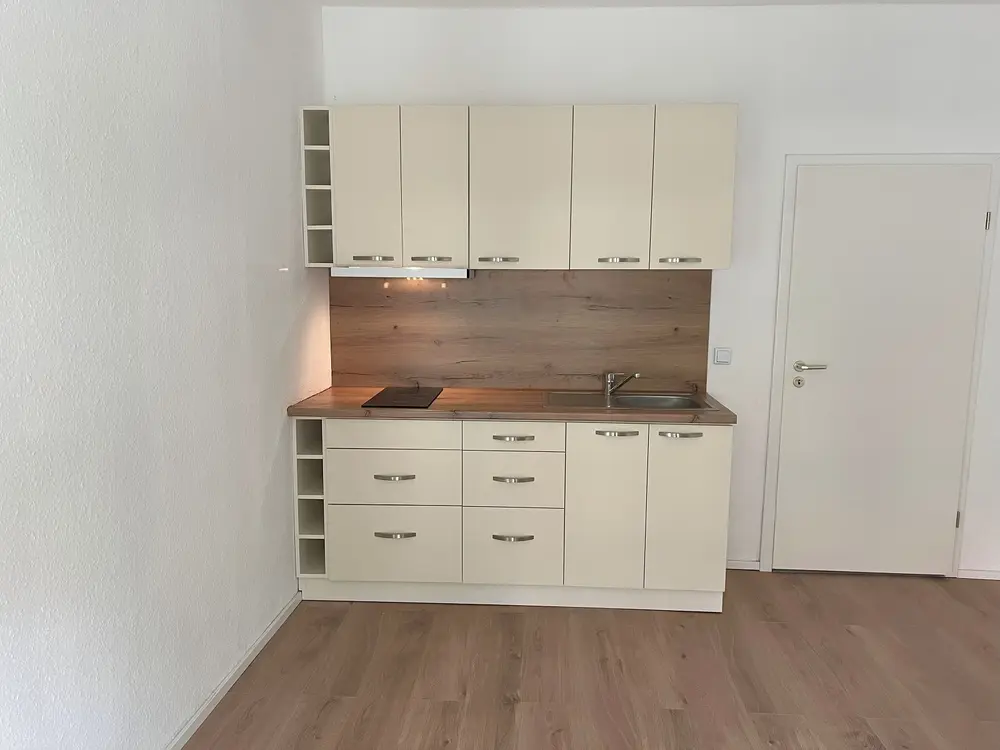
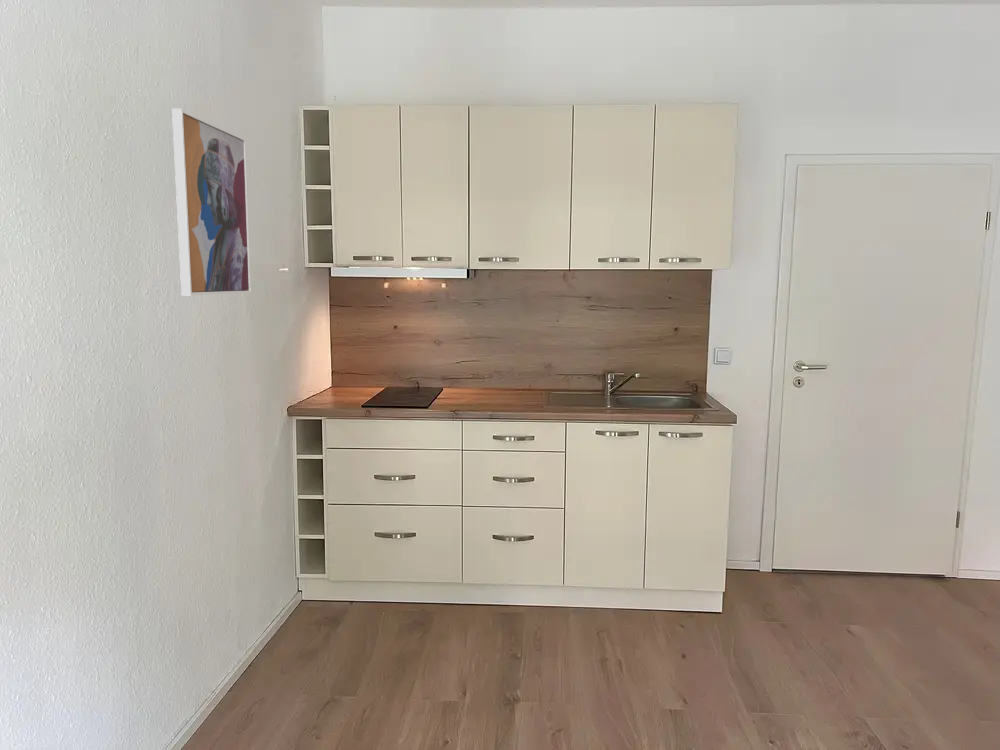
+ wall art (216, 210)
